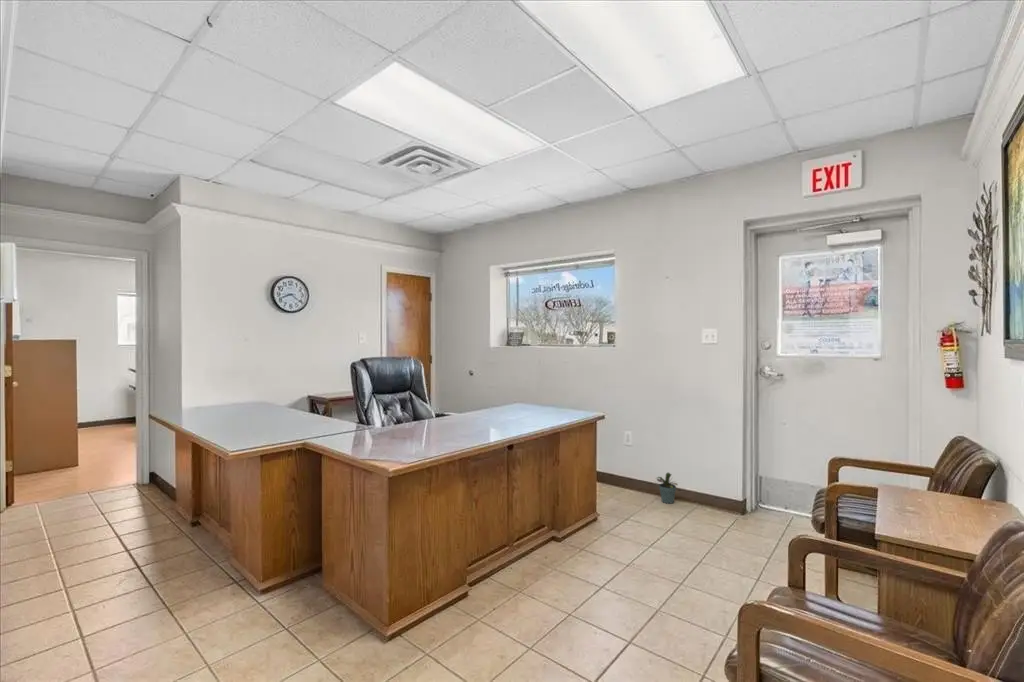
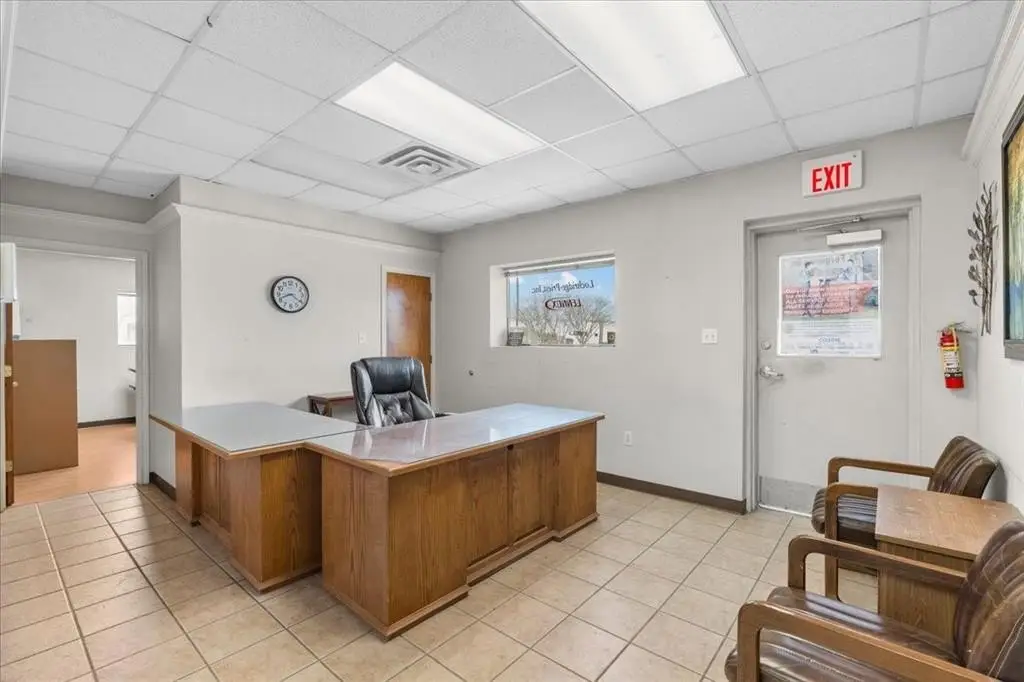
- potted plant (665, 486)
